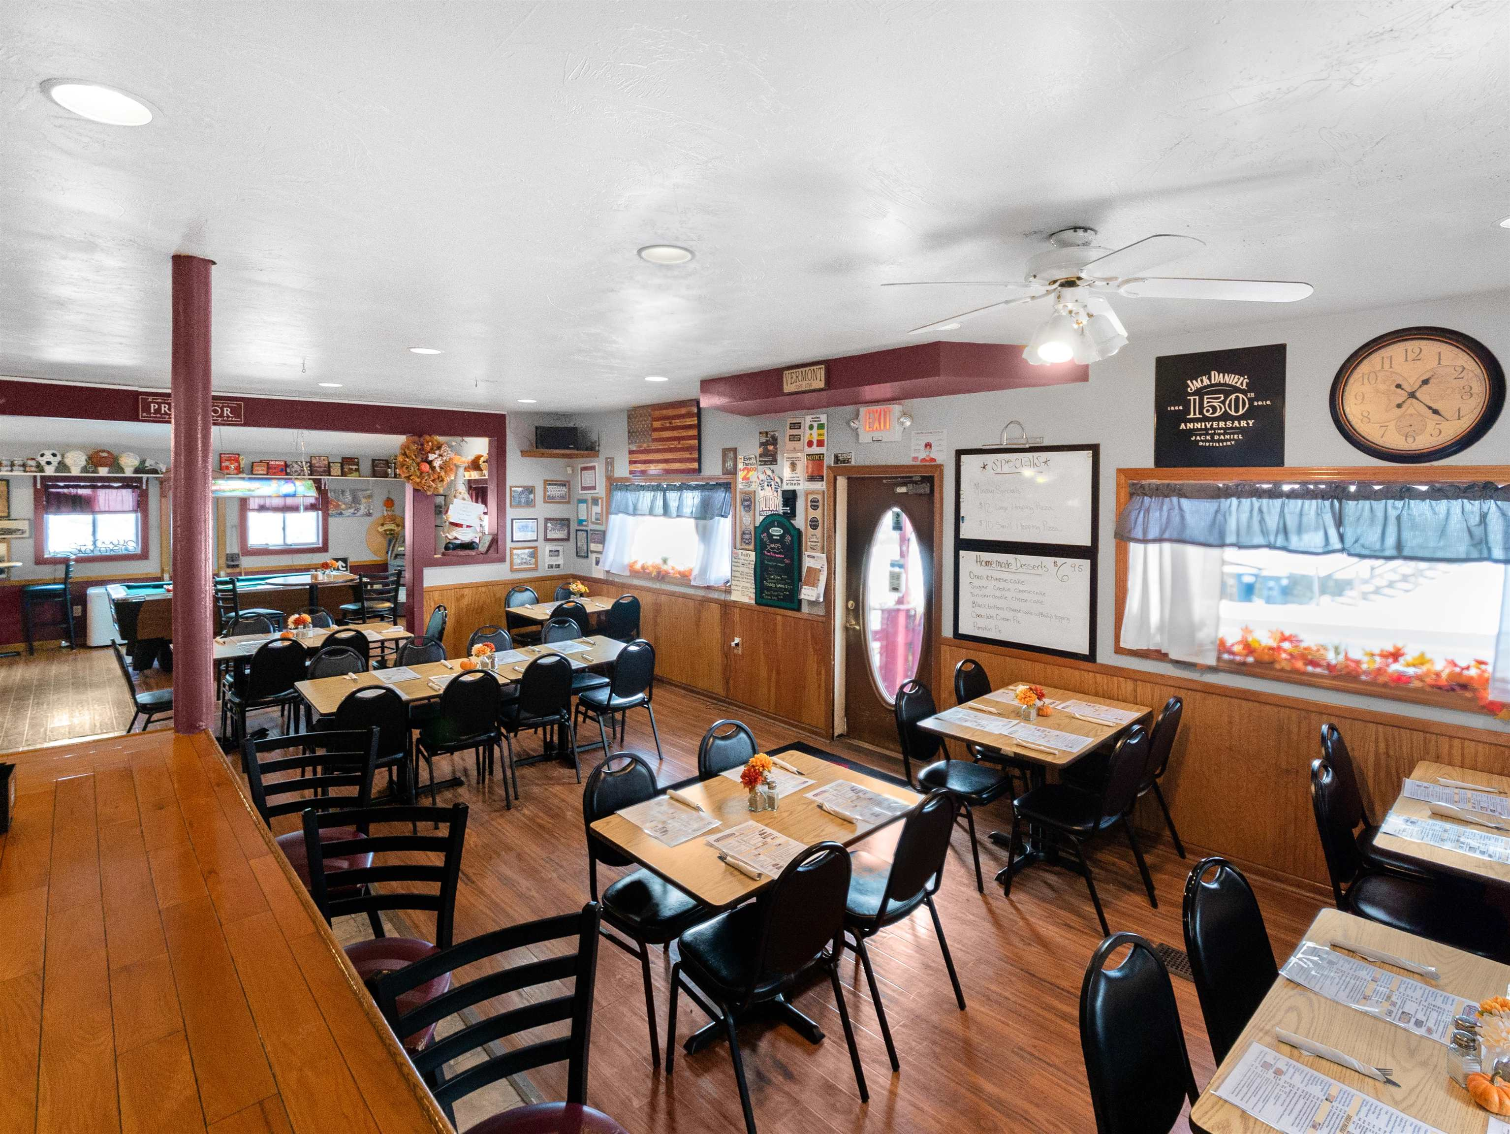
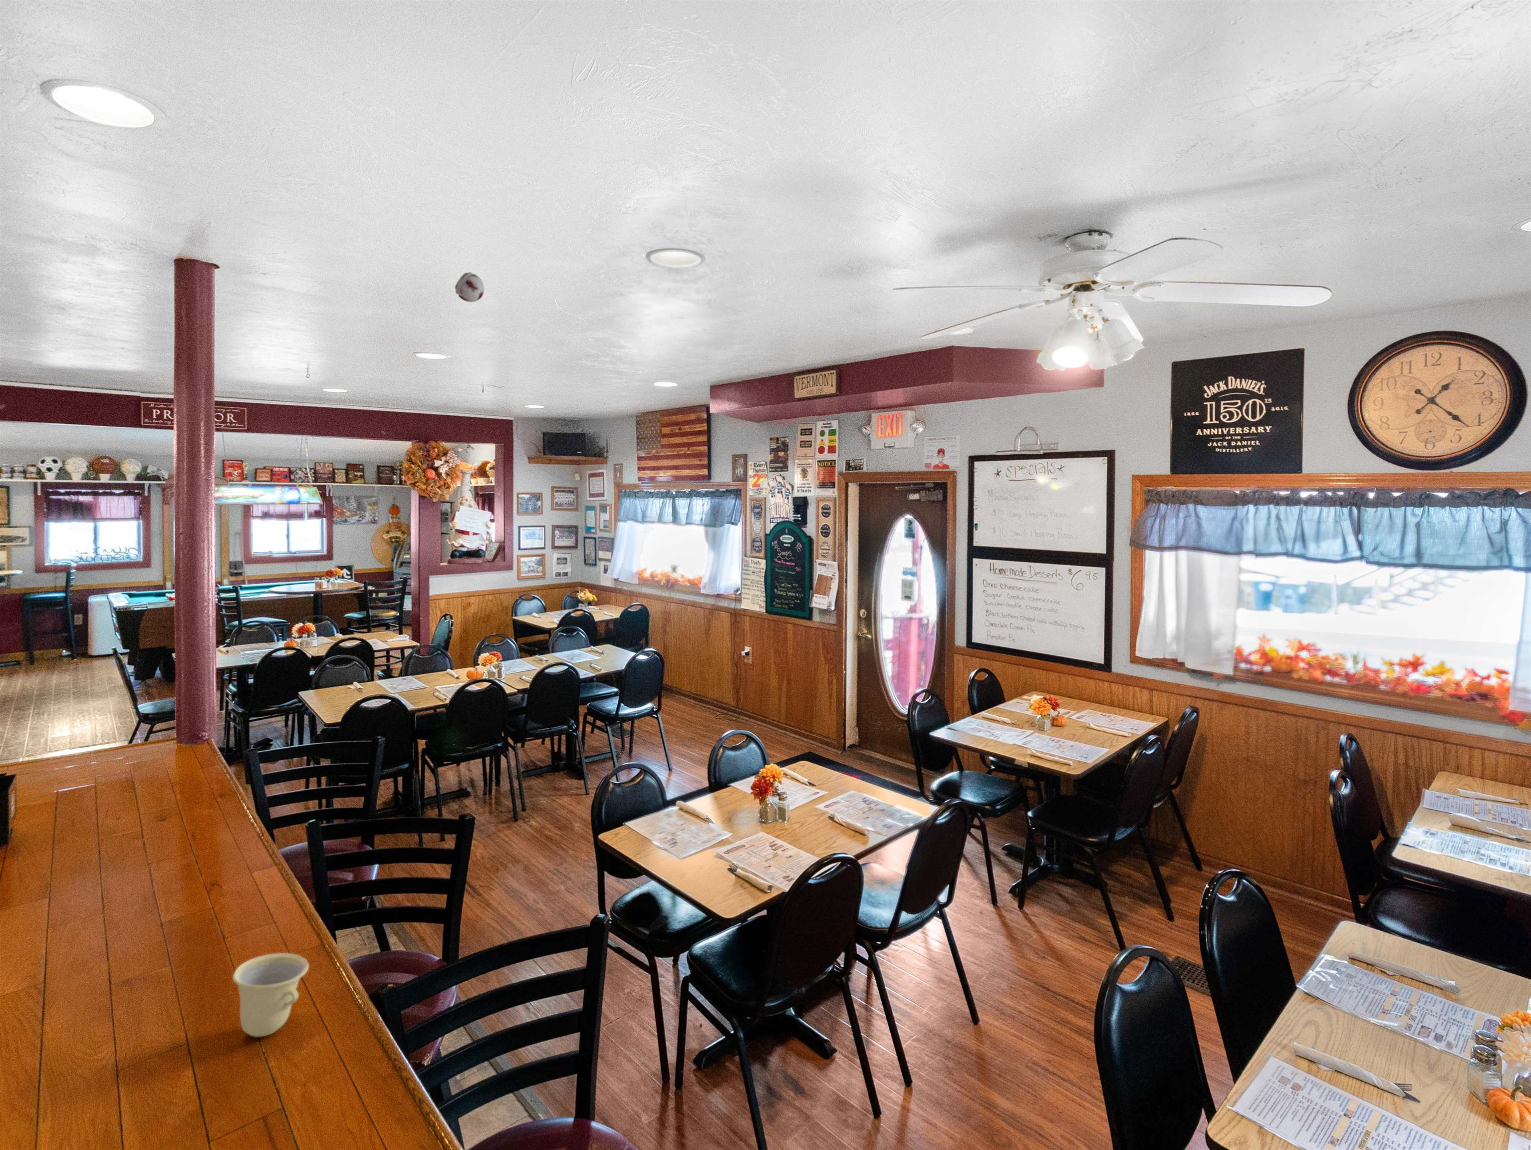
+ cup (272, 997)
+ smoke detector (470, 288)
